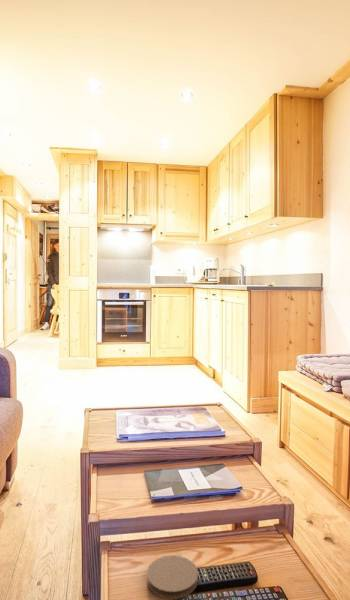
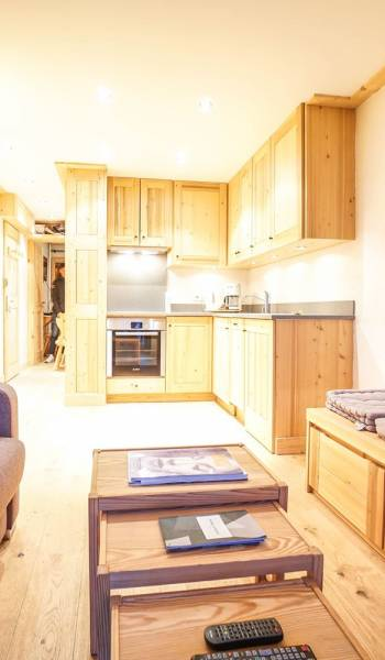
- coaster (172, 575)
